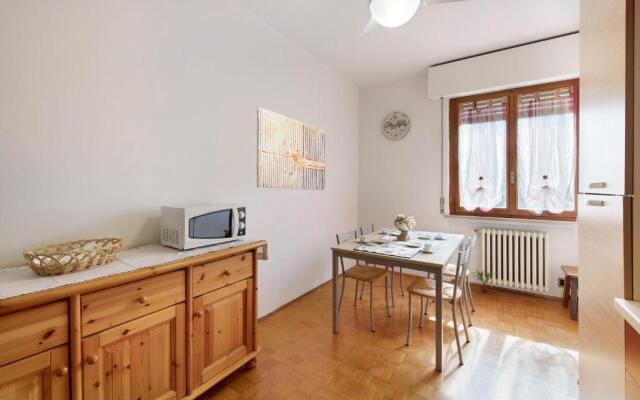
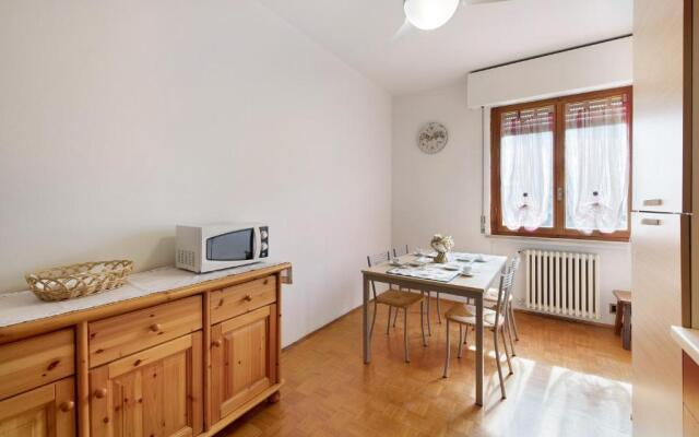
- wall art (295, 155)
- potted plant (484, 281)
